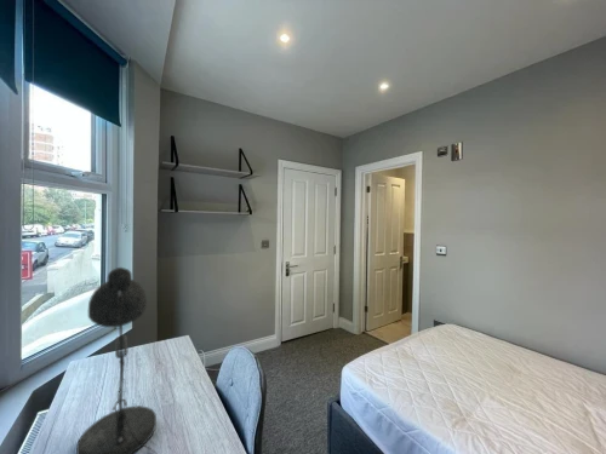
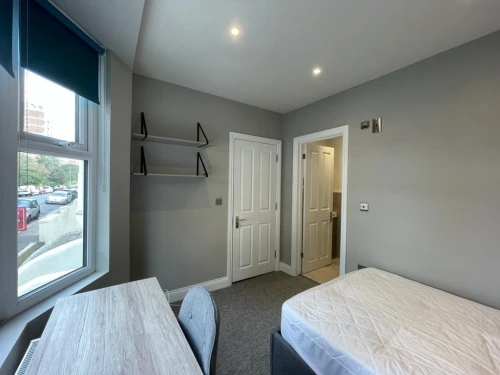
- desk lamp (119, 351)
